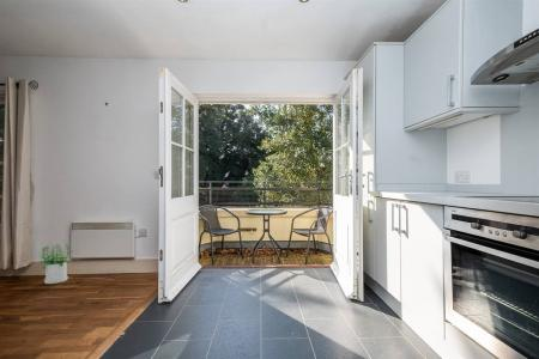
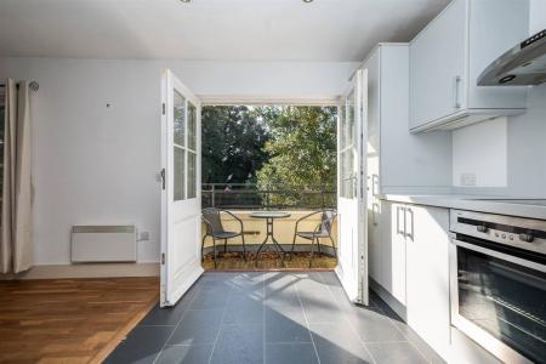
- potted plant (54, 262)
